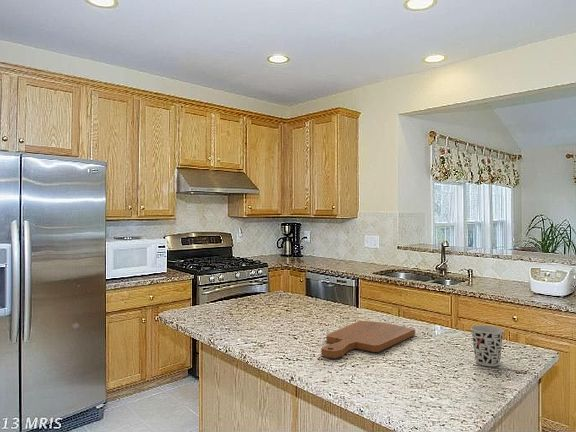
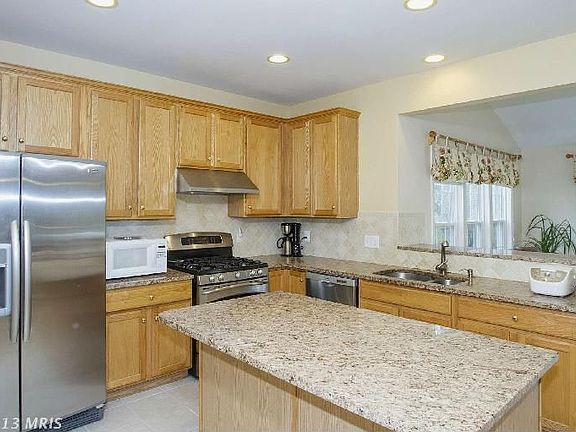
- cutting board (366, 336)
- cup (487, 345)
